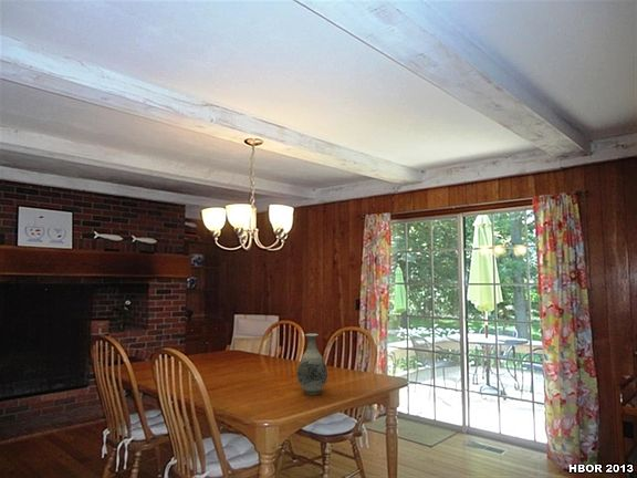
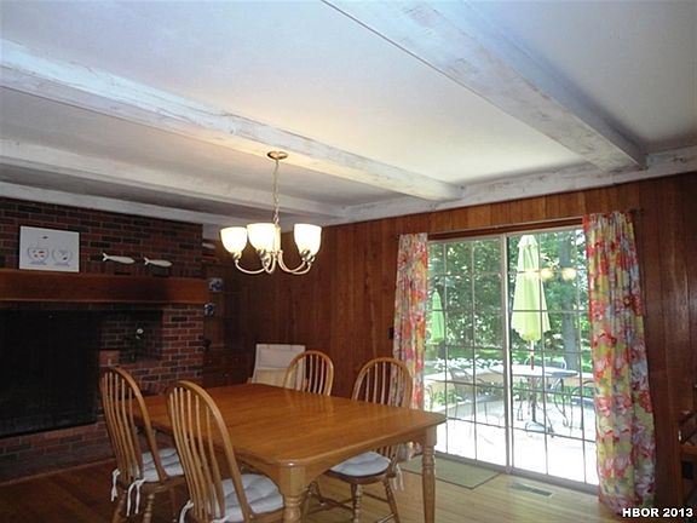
- vase (312, 363)
